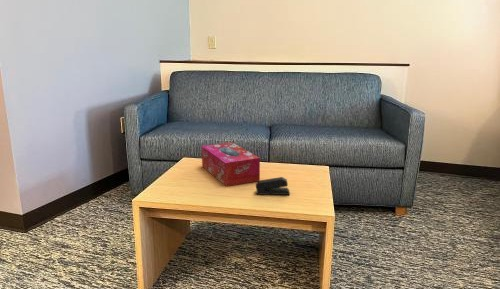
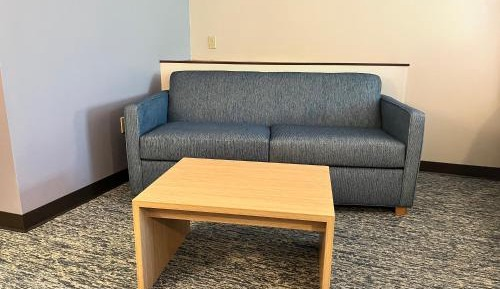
- stapler (272, 185)
- tissue box (229, 162)
